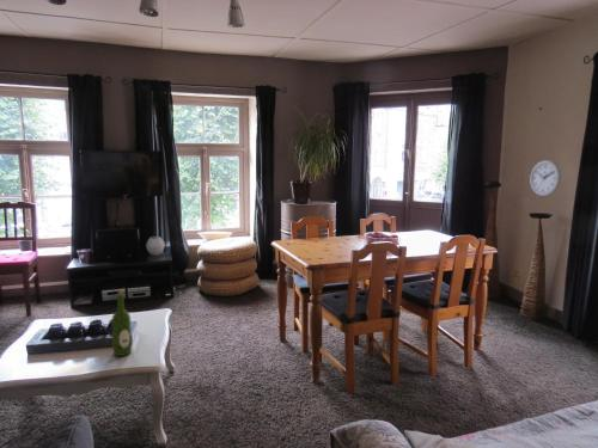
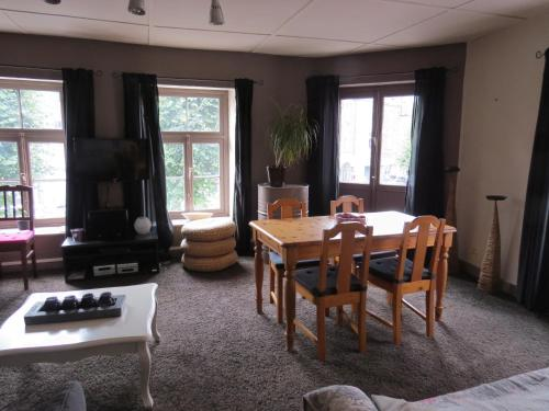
- wine bottle (121, 321)
- wall clock (544, 178)
